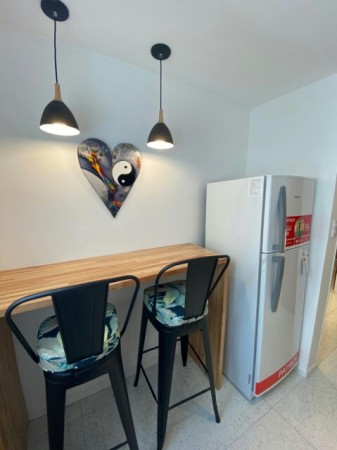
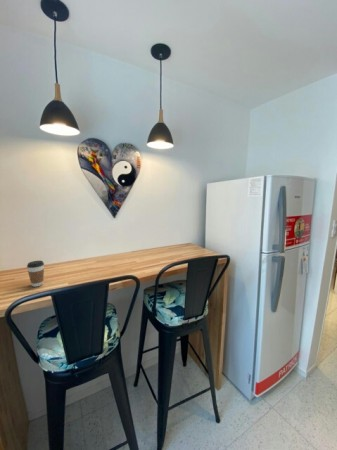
+ coffee cup (36, 273)
